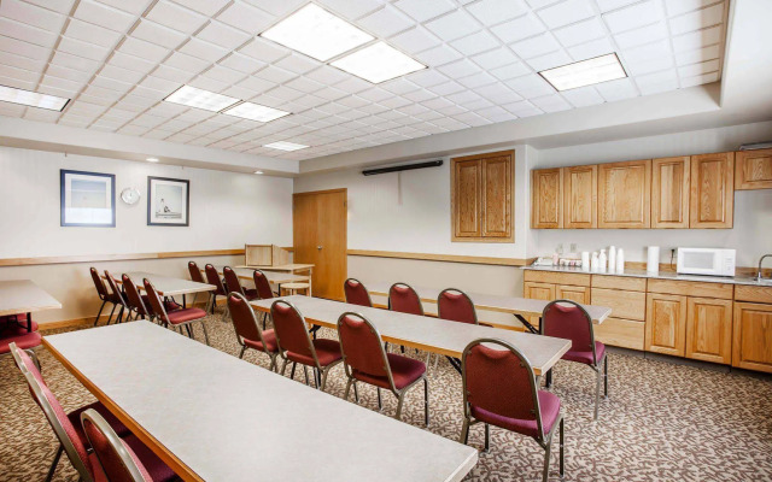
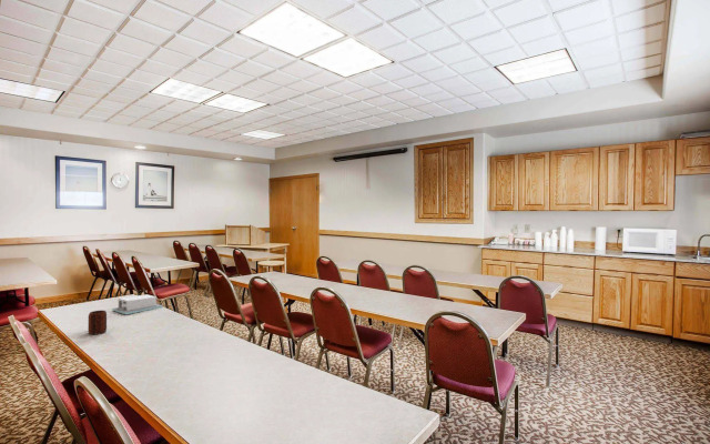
+ mug (97, 321)
+ tissue box (138, 303)
